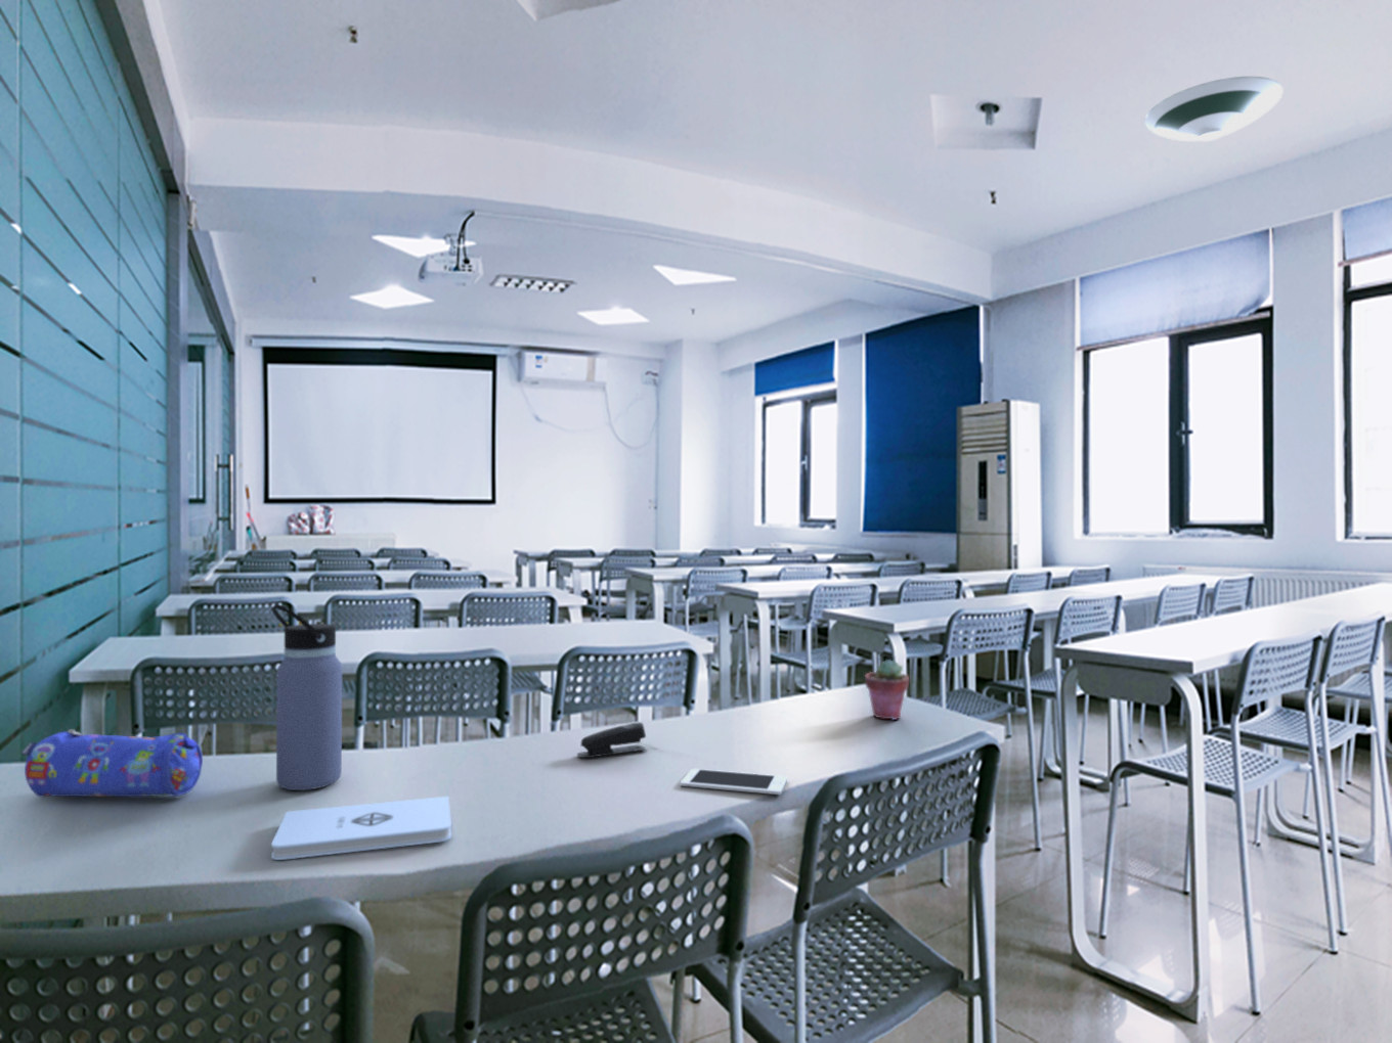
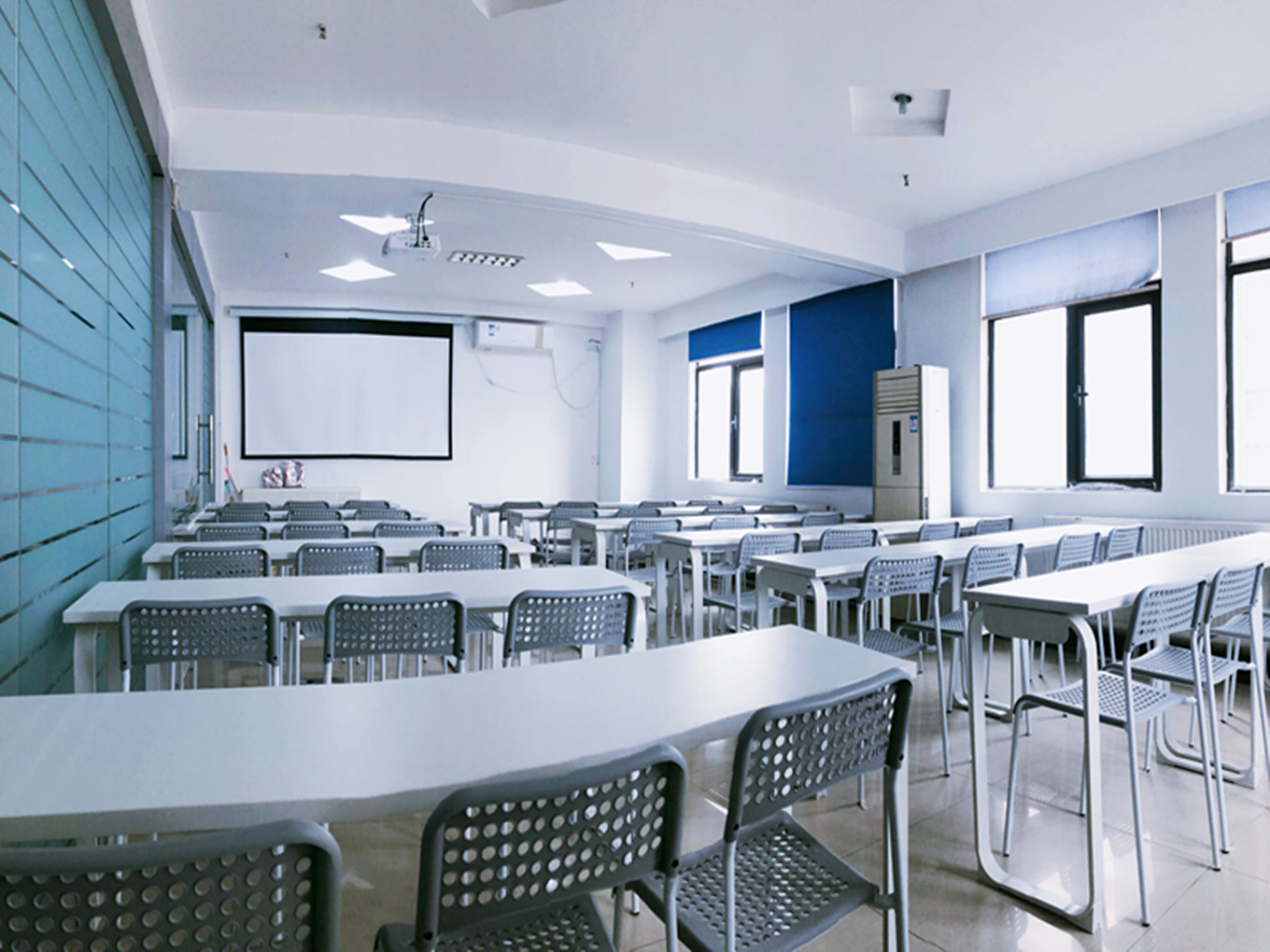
- potted succulent (887, 687)
- notepad (366, 825)
- stapler (612, 740)
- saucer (1211, 122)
- cell phone (734, 781)
- pencil case (115, 763)
- water bottle (307, 692)
